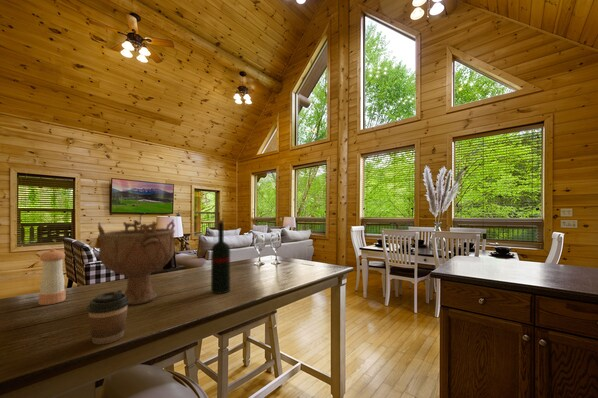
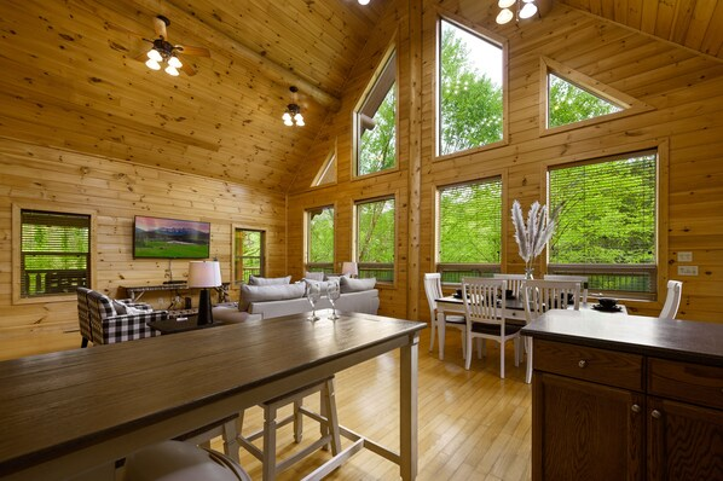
- wine bottle (219, 254)
- decorative bowl (139, 259)
- pepper shaker (52, 275)
- coffee cup (108, 315)
